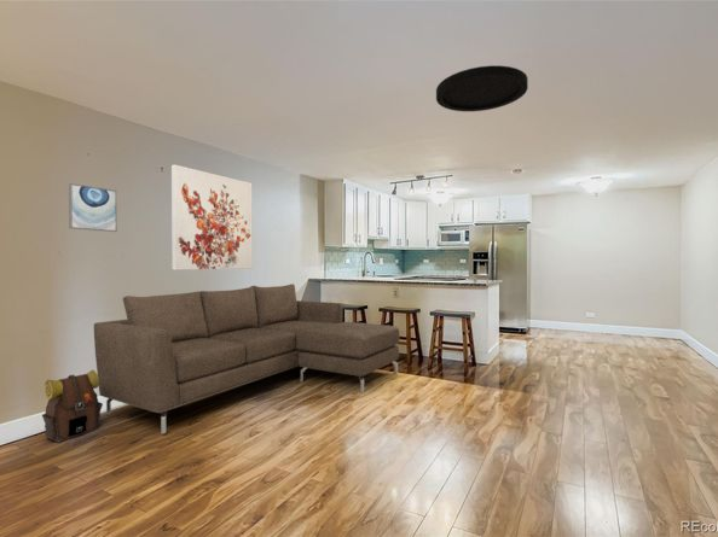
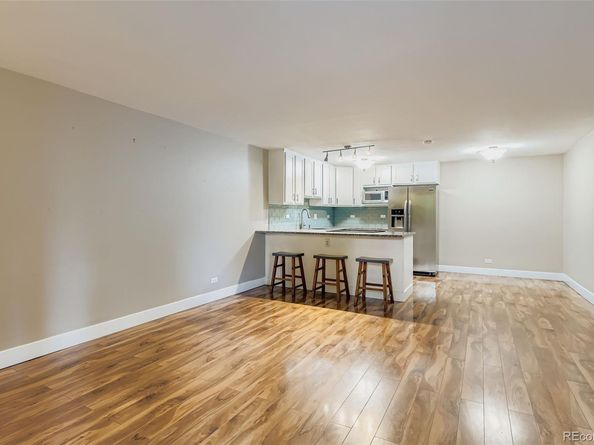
- wall art (215, 222)
- ceiling light (480, 91)
- backpack (69, 402)
- wall art (93, 208)
- sofa (272, 339)
